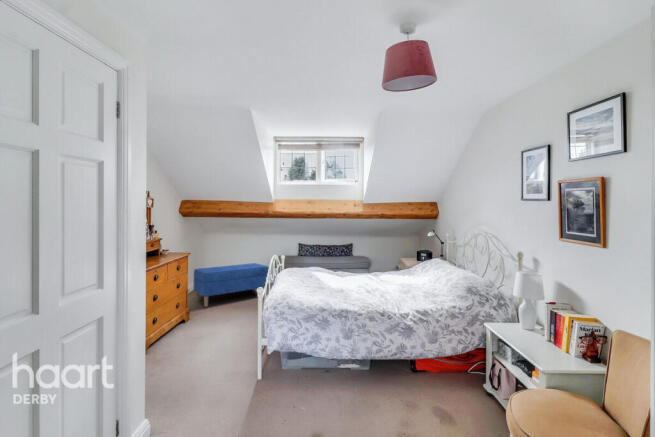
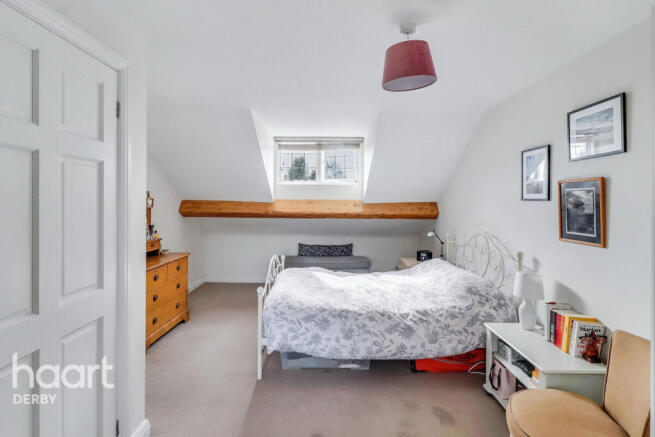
- bench (232, 283)
